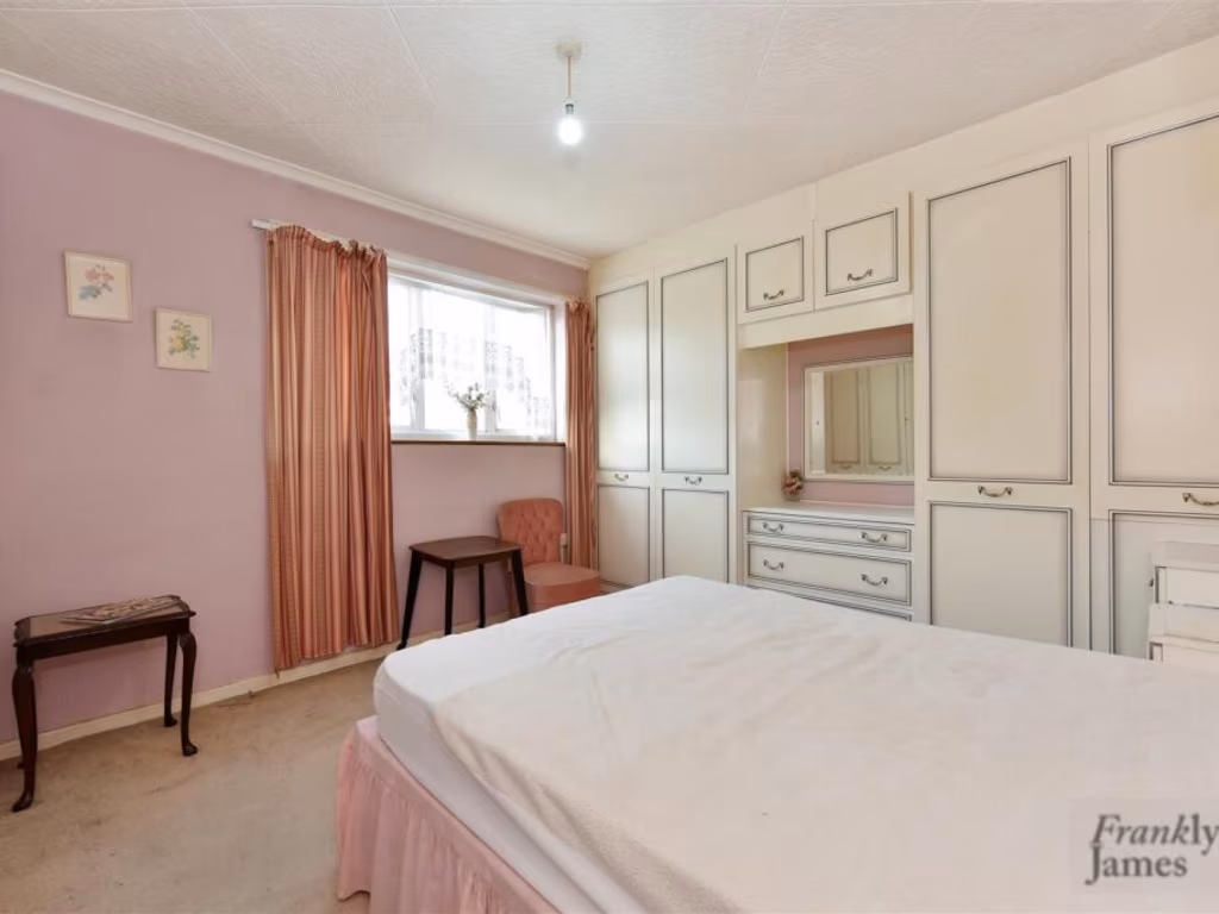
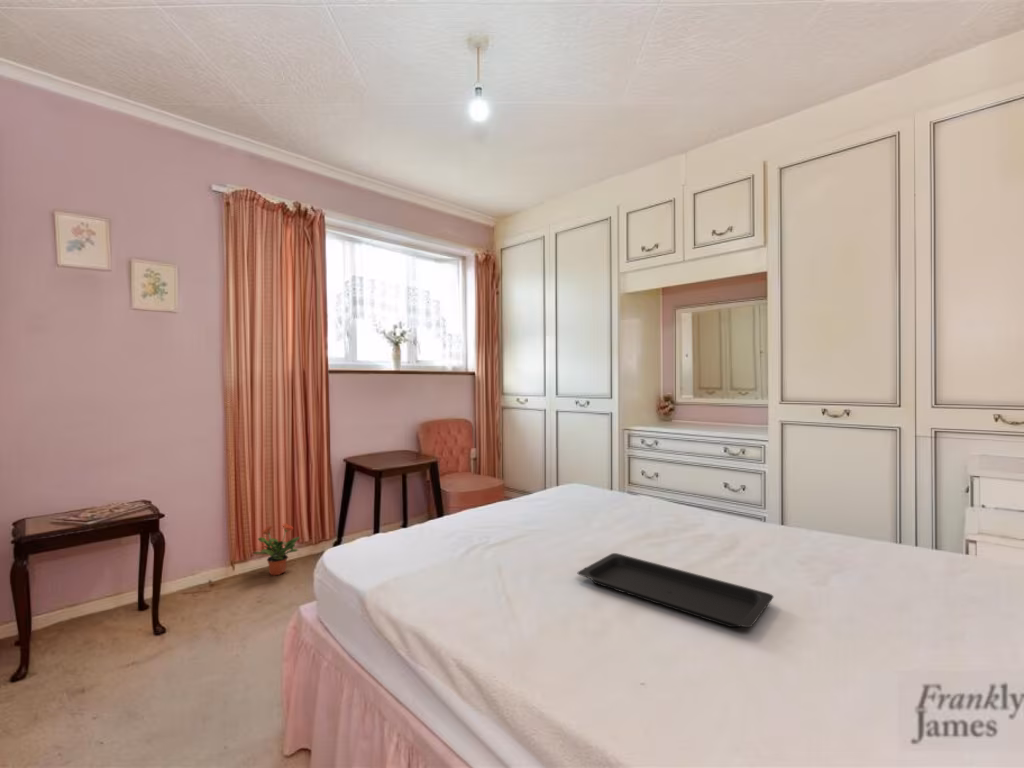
+ serving tray (669, 587)
+ potted plant (277, 548)
